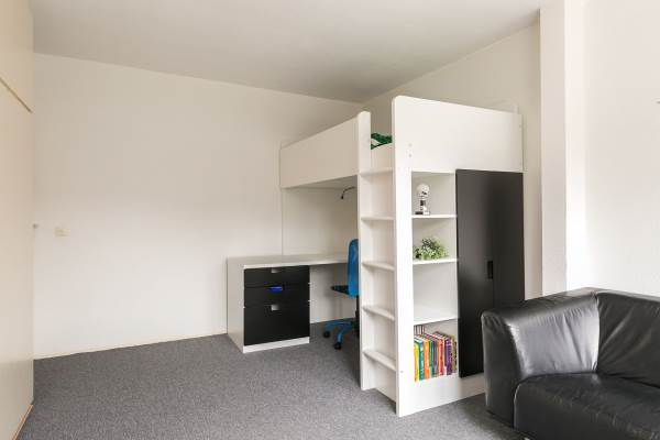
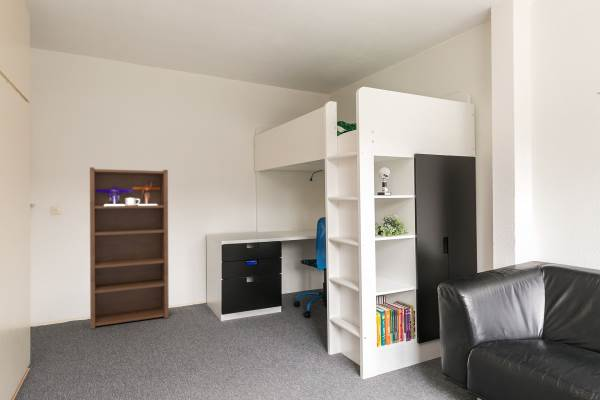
+ bookshelf (129, 244)
